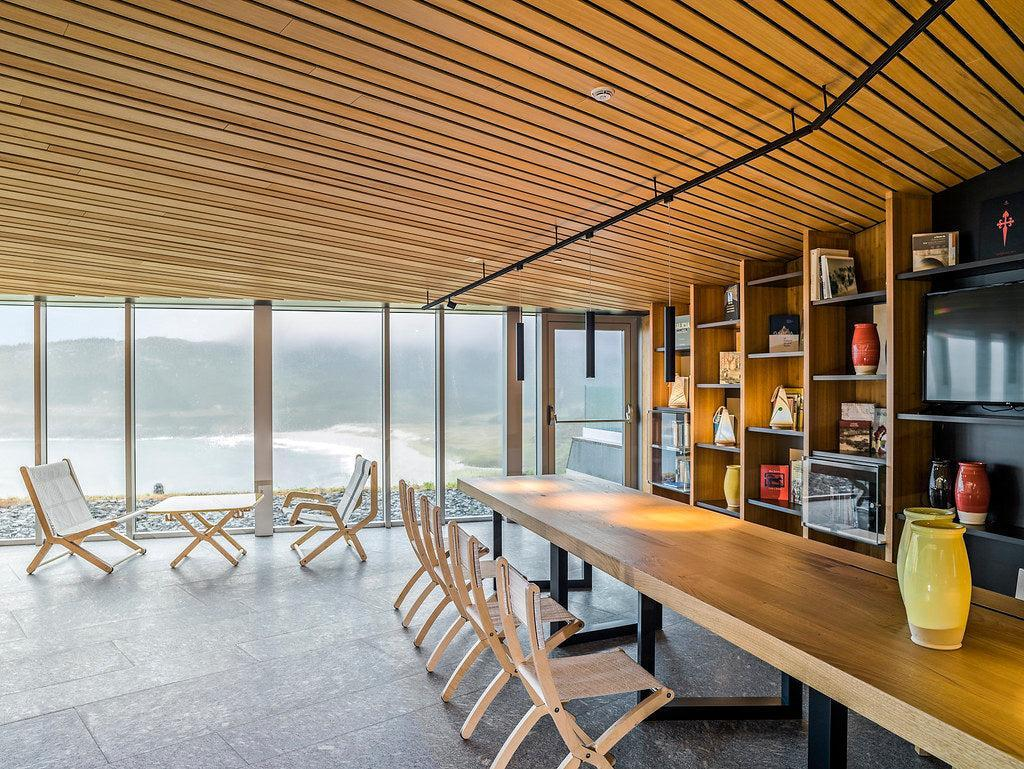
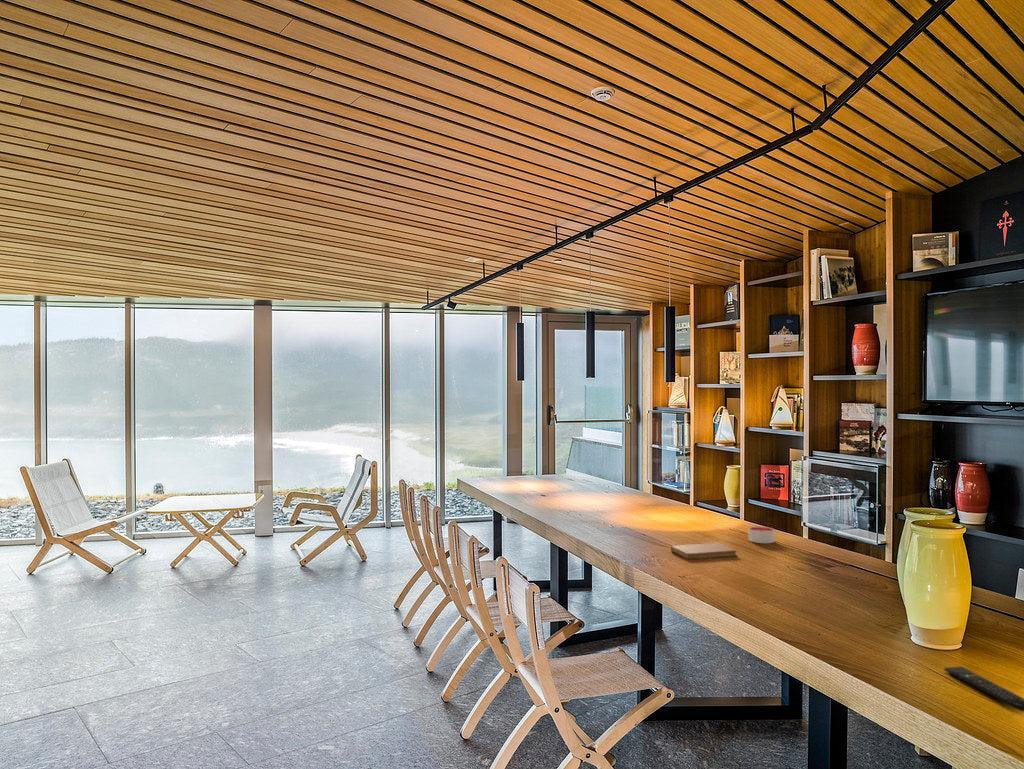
+ notebook (703, 550)
+ candle (761, 534)
+ remote control (987, 687)
